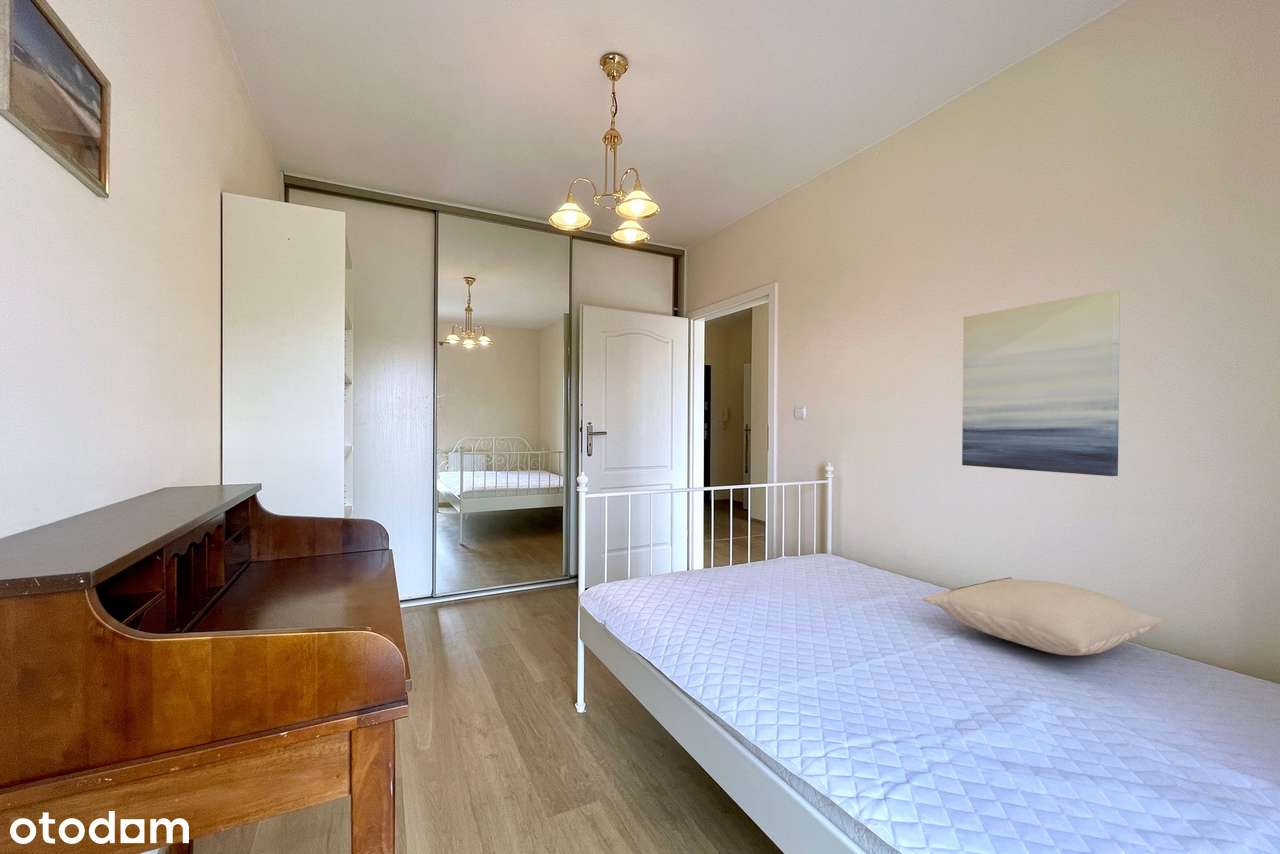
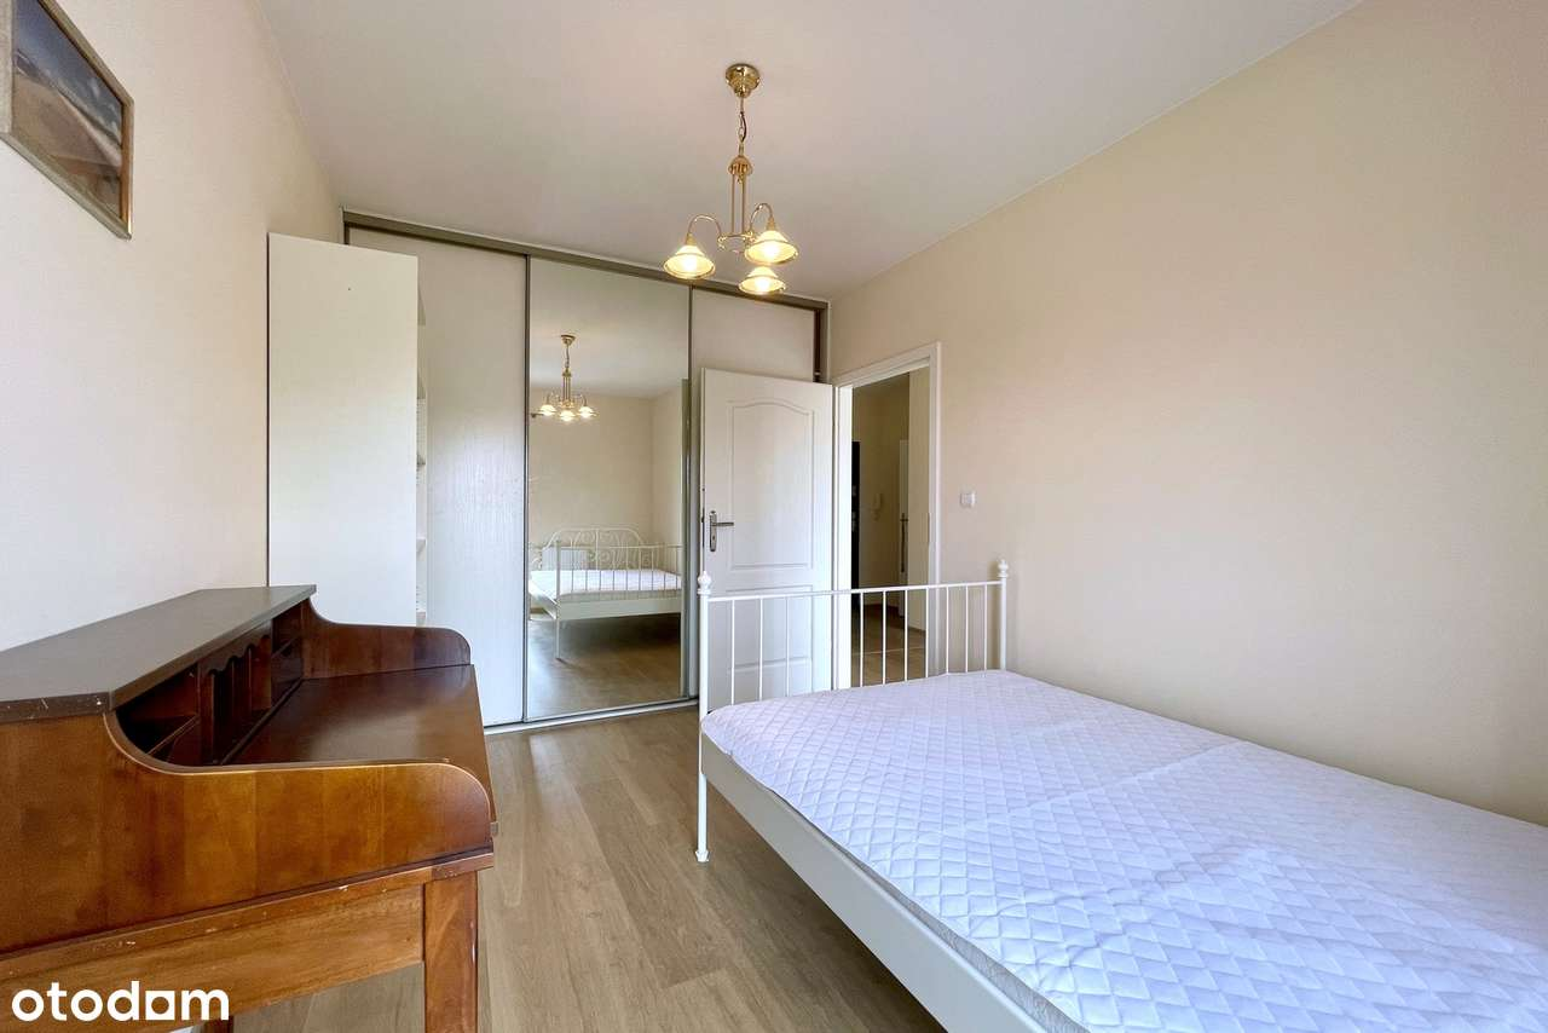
- wall art (1032, 387)
- pillow (1034, 611)
